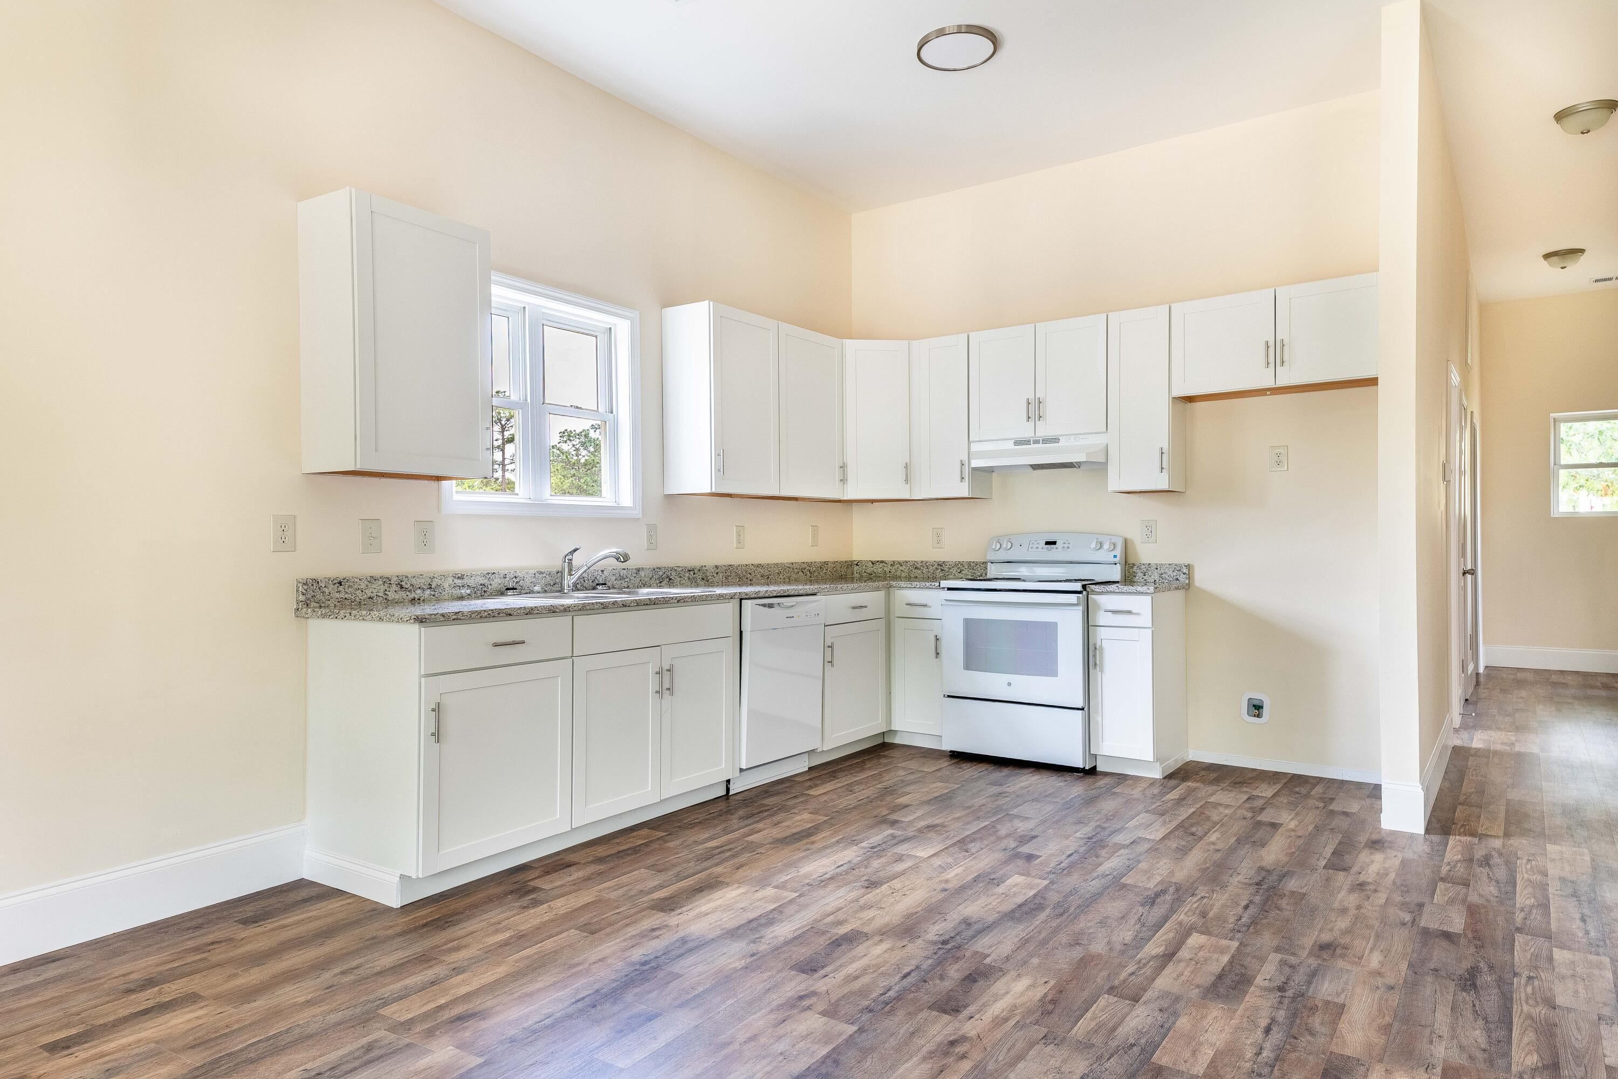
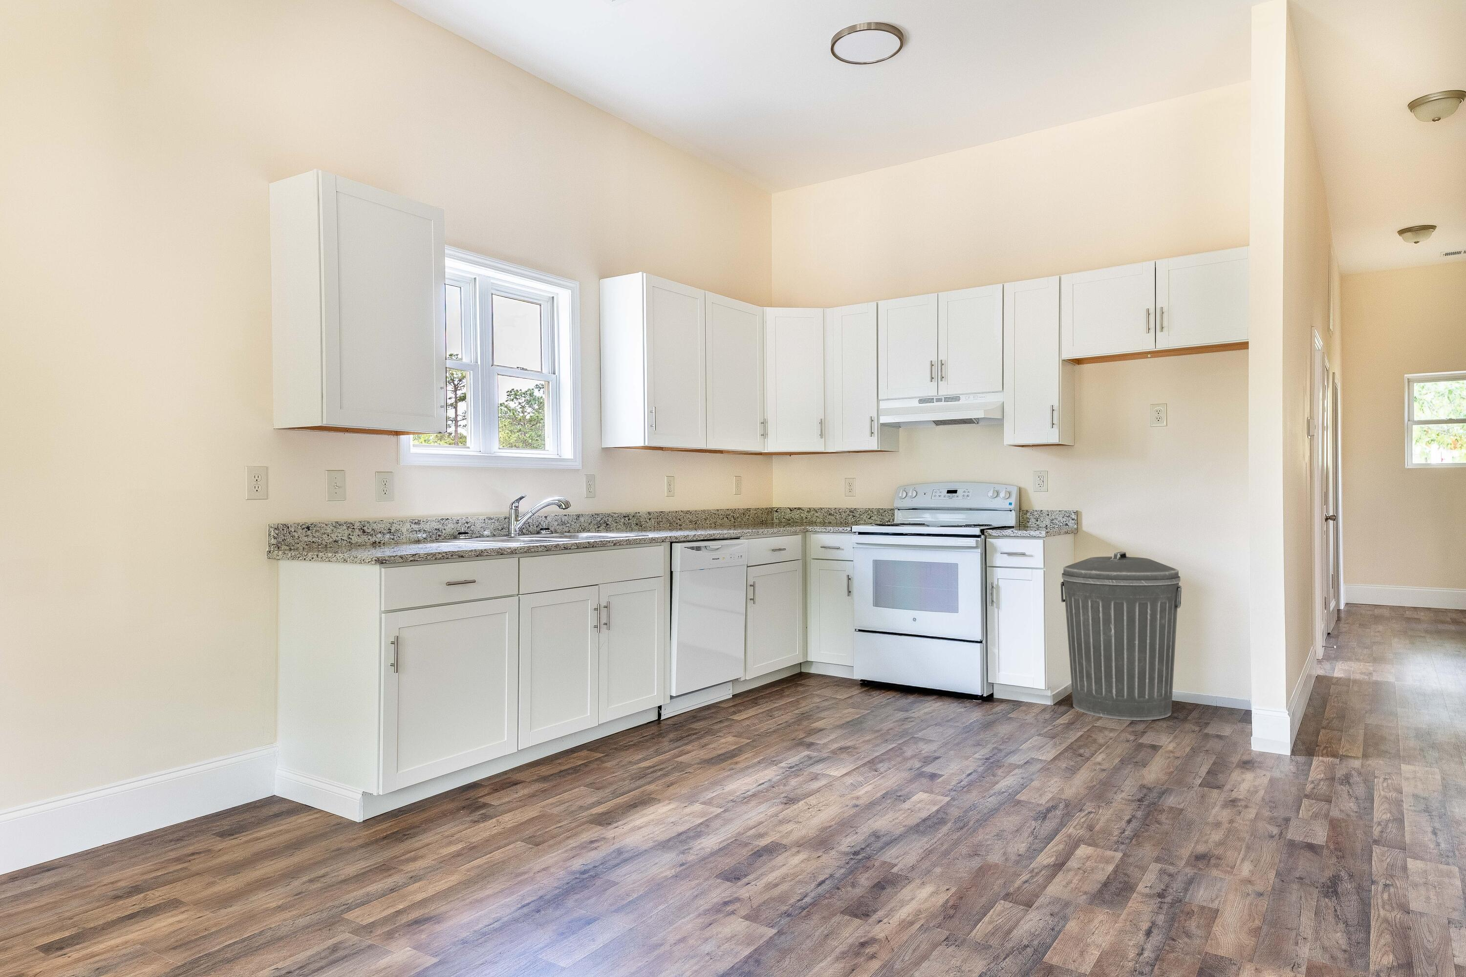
+ trash can (1120, 630)
